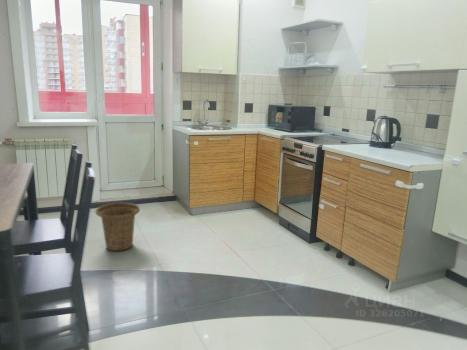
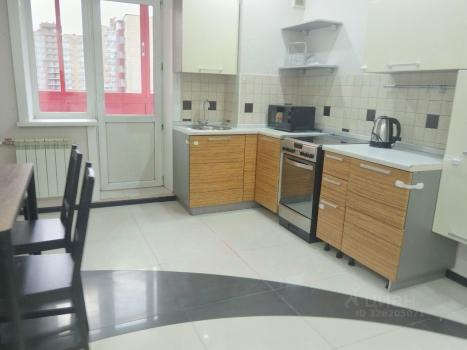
- basket (118, 227)
